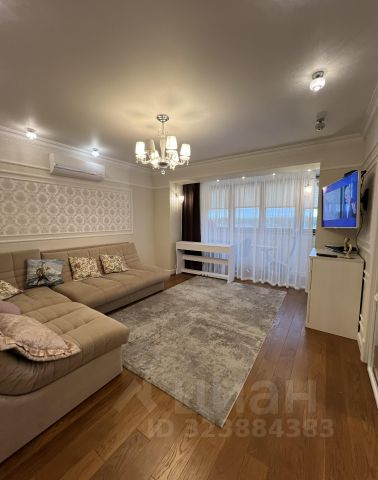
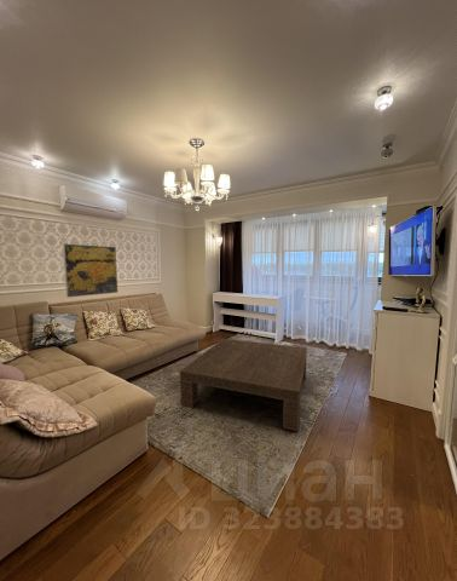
+ coffee table (250, 373)
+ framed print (92, 270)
